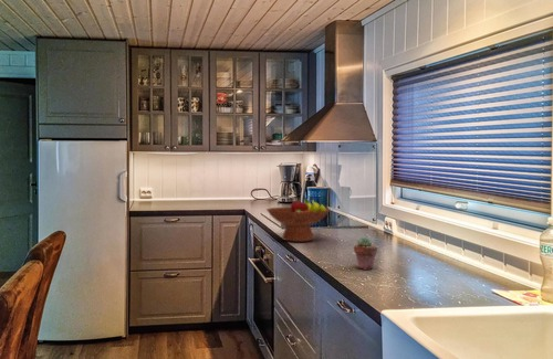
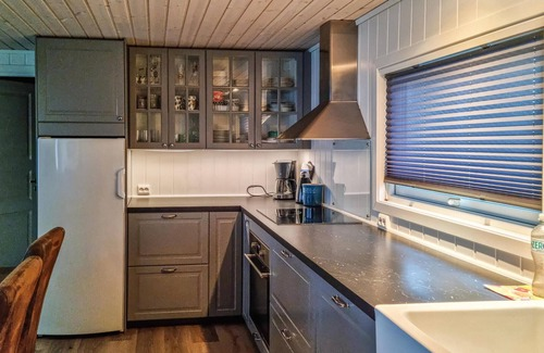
- potted succulent (365, 252)
- fruit bowl (298, 218)
